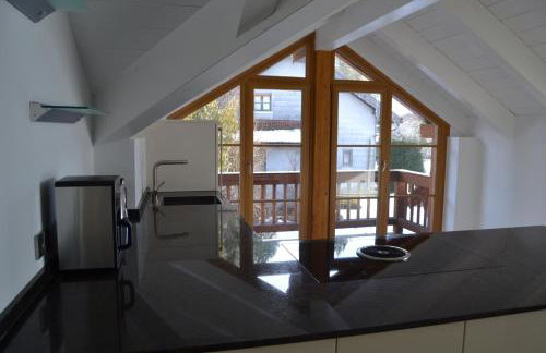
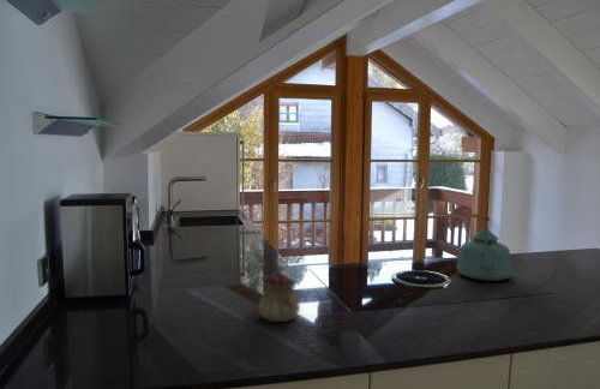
+ kettle (485, 246)
+ teapot (280, 292)
